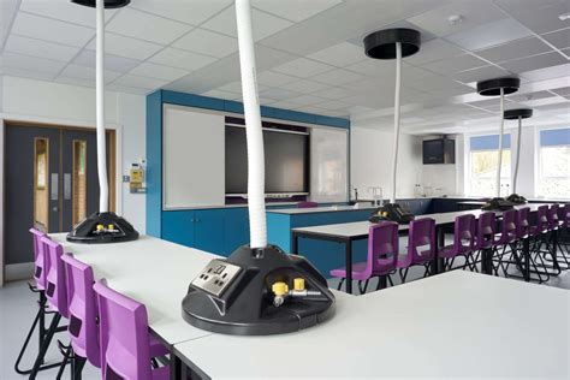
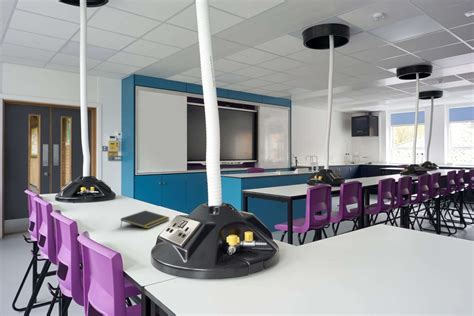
+ notepad (146, 218)
